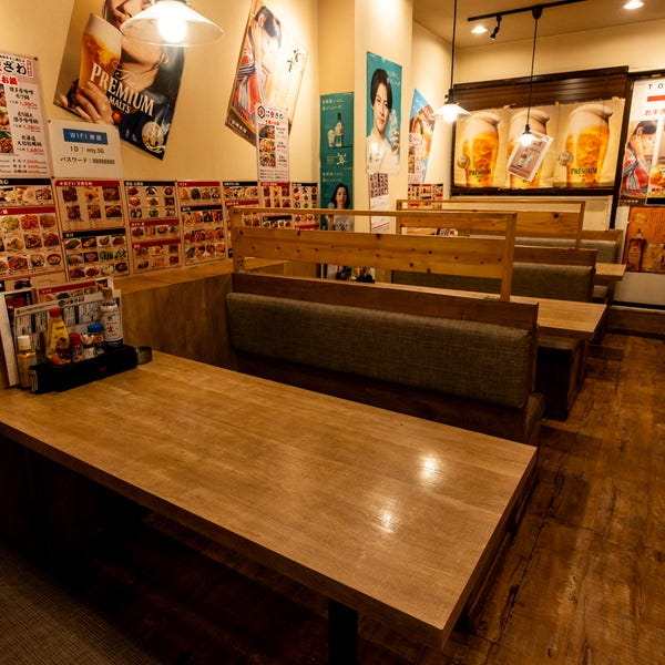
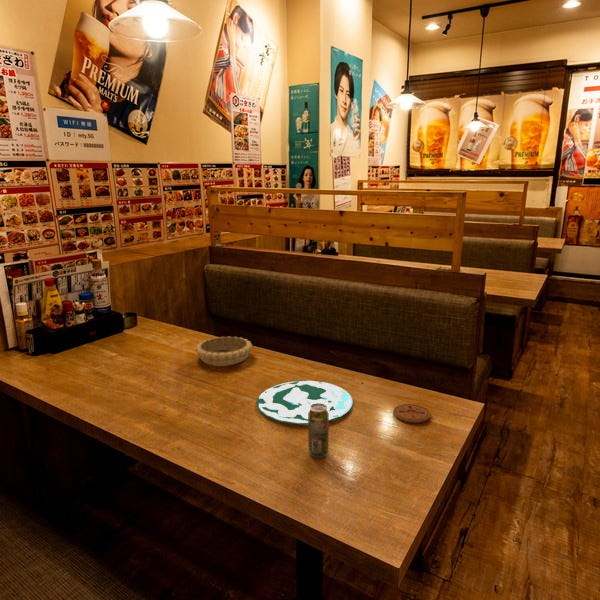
+ coaster (411, 413)
+ decorative bowl (224, 349)
+ beverage can (318, 430)
+ plate (304, 396)
